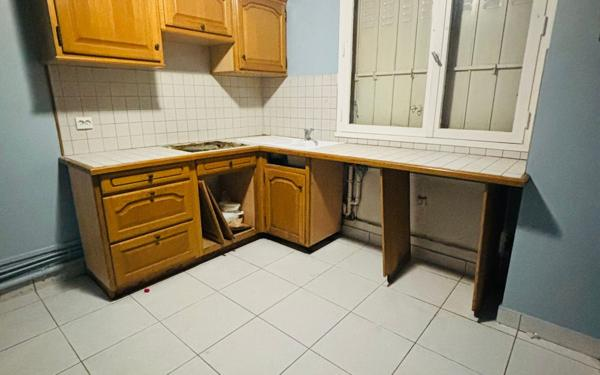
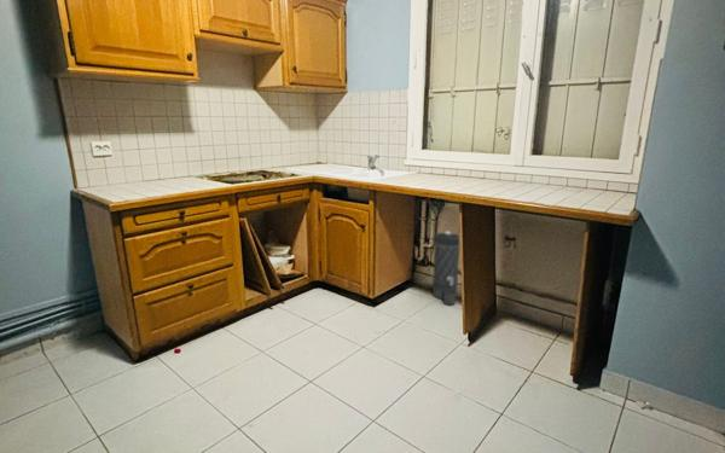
+ canister (447, 265)
